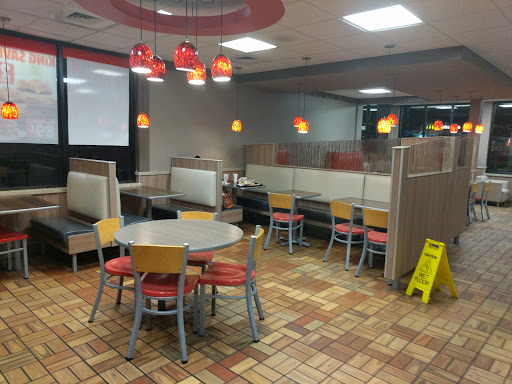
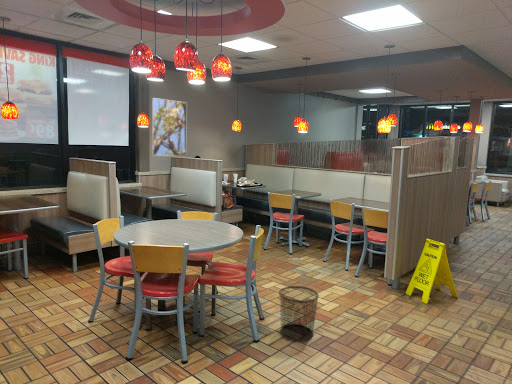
+ waste bin (297, 313)
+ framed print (169, 128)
